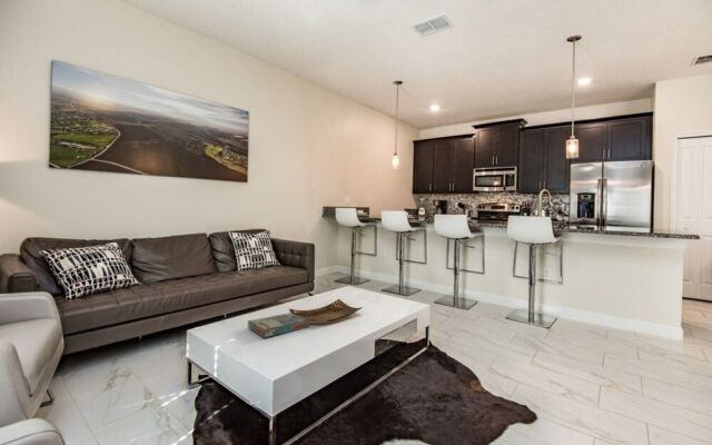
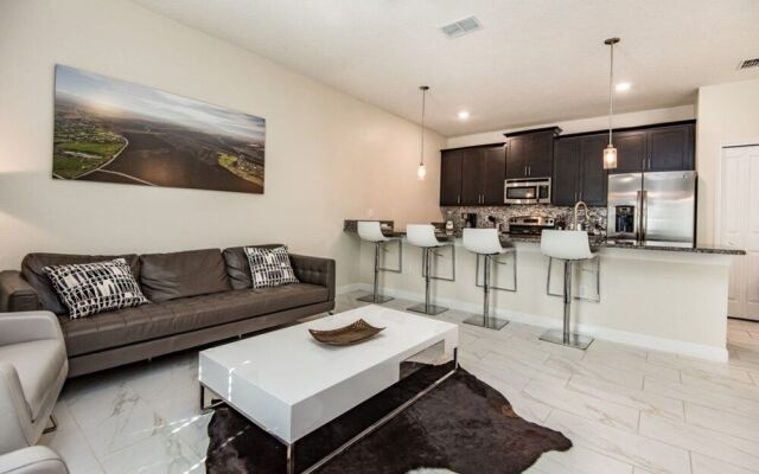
- board game (278, 324)
